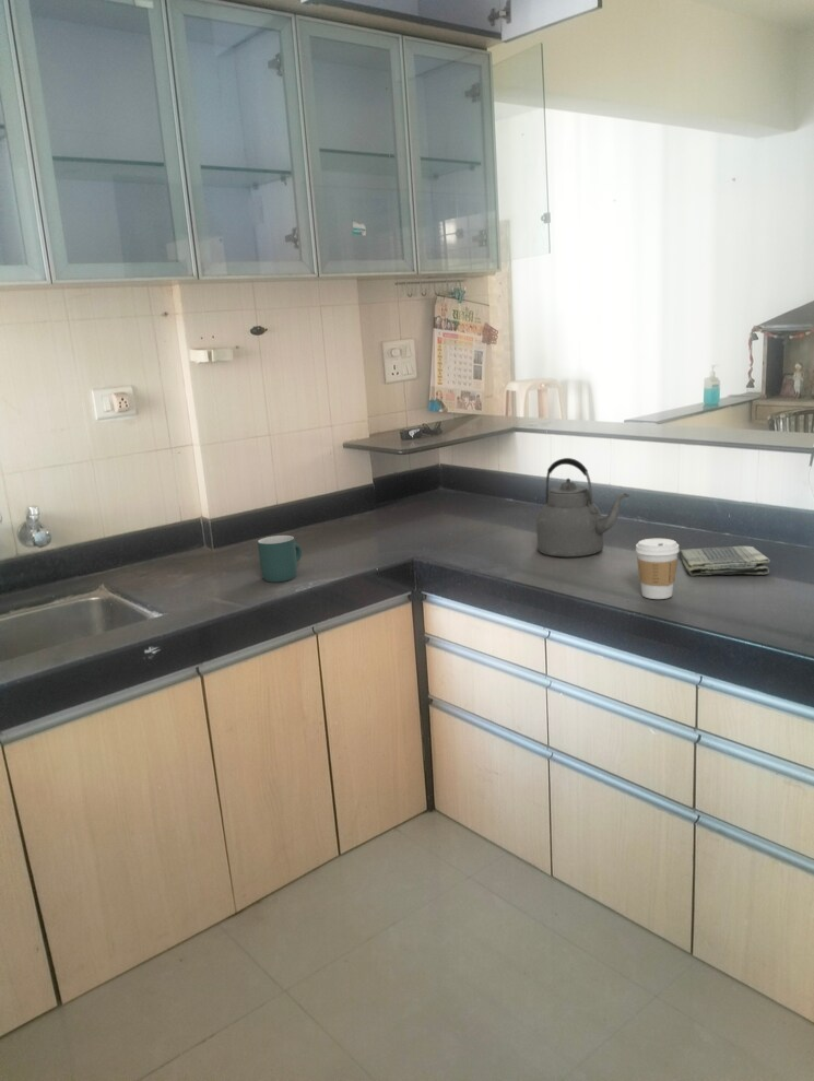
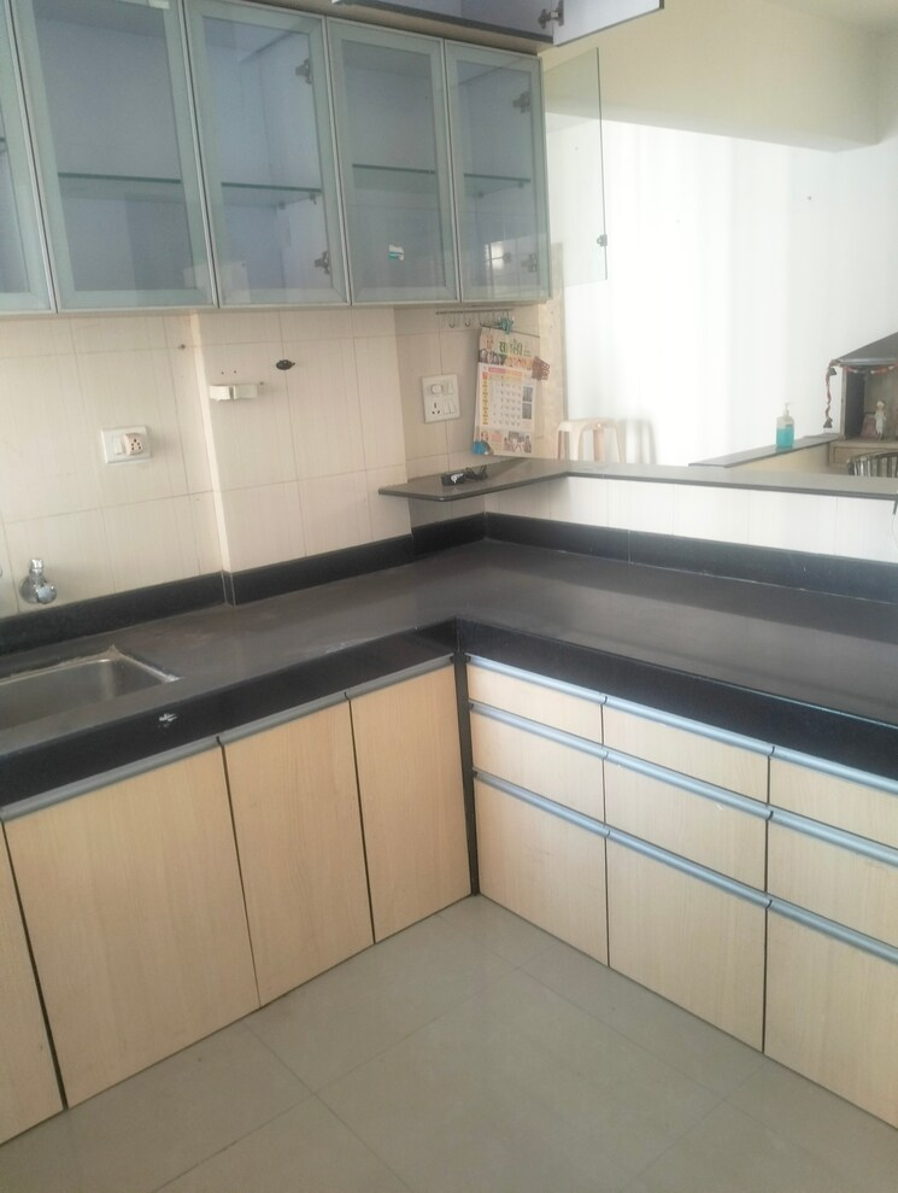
- mug (280, 556)
- kettle (582, 505)
- dish towel (722, 559)
- coffee cup (657, 567)
